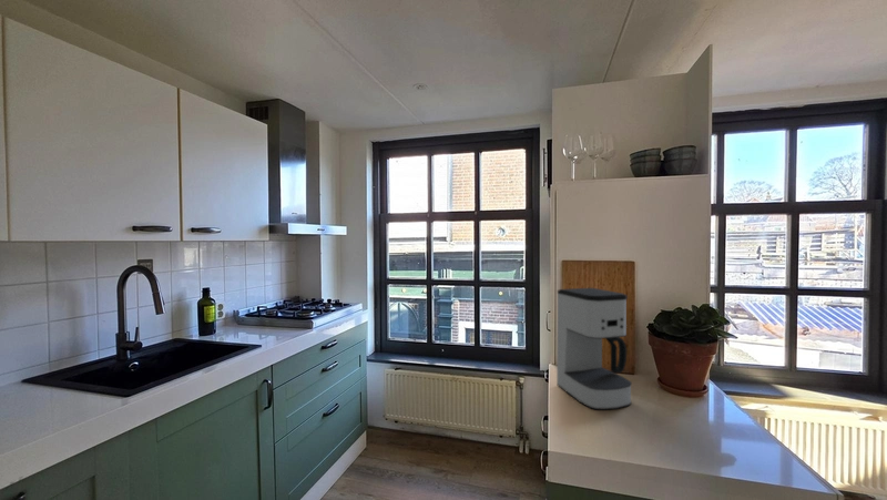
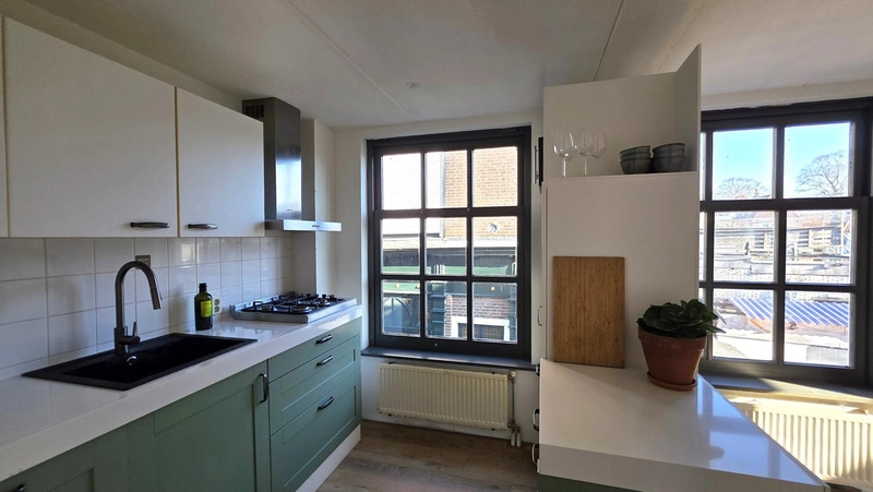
- coffee maker (598, 343)
